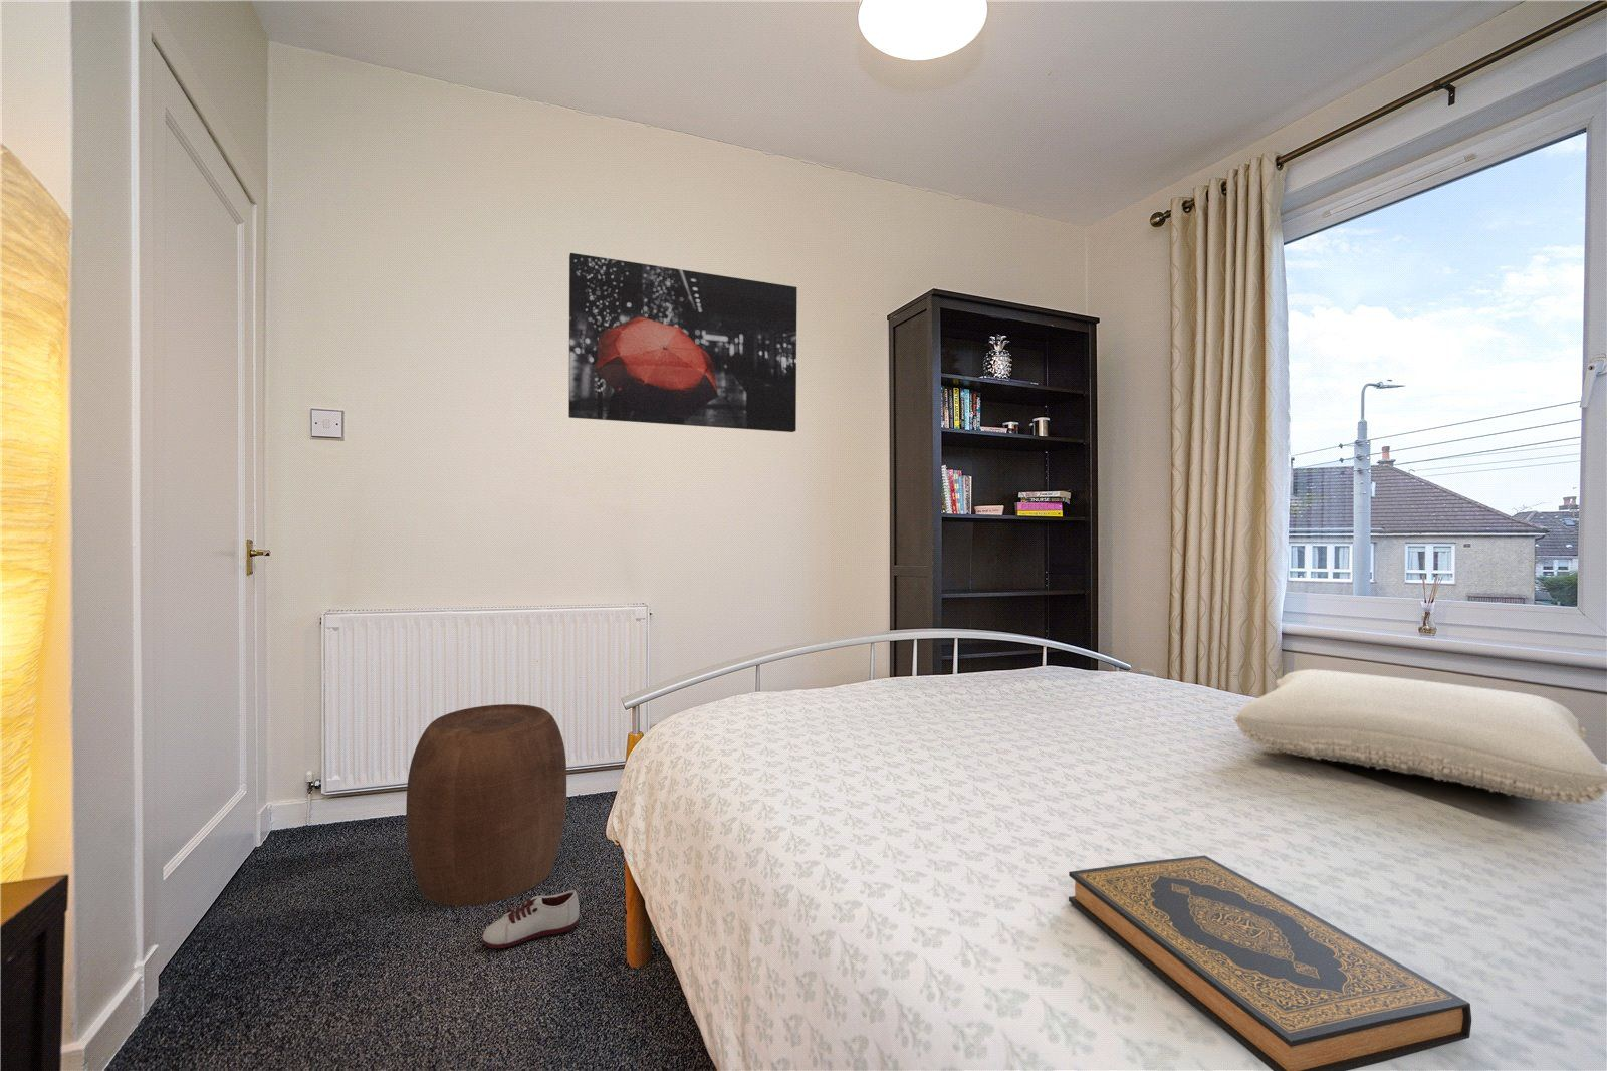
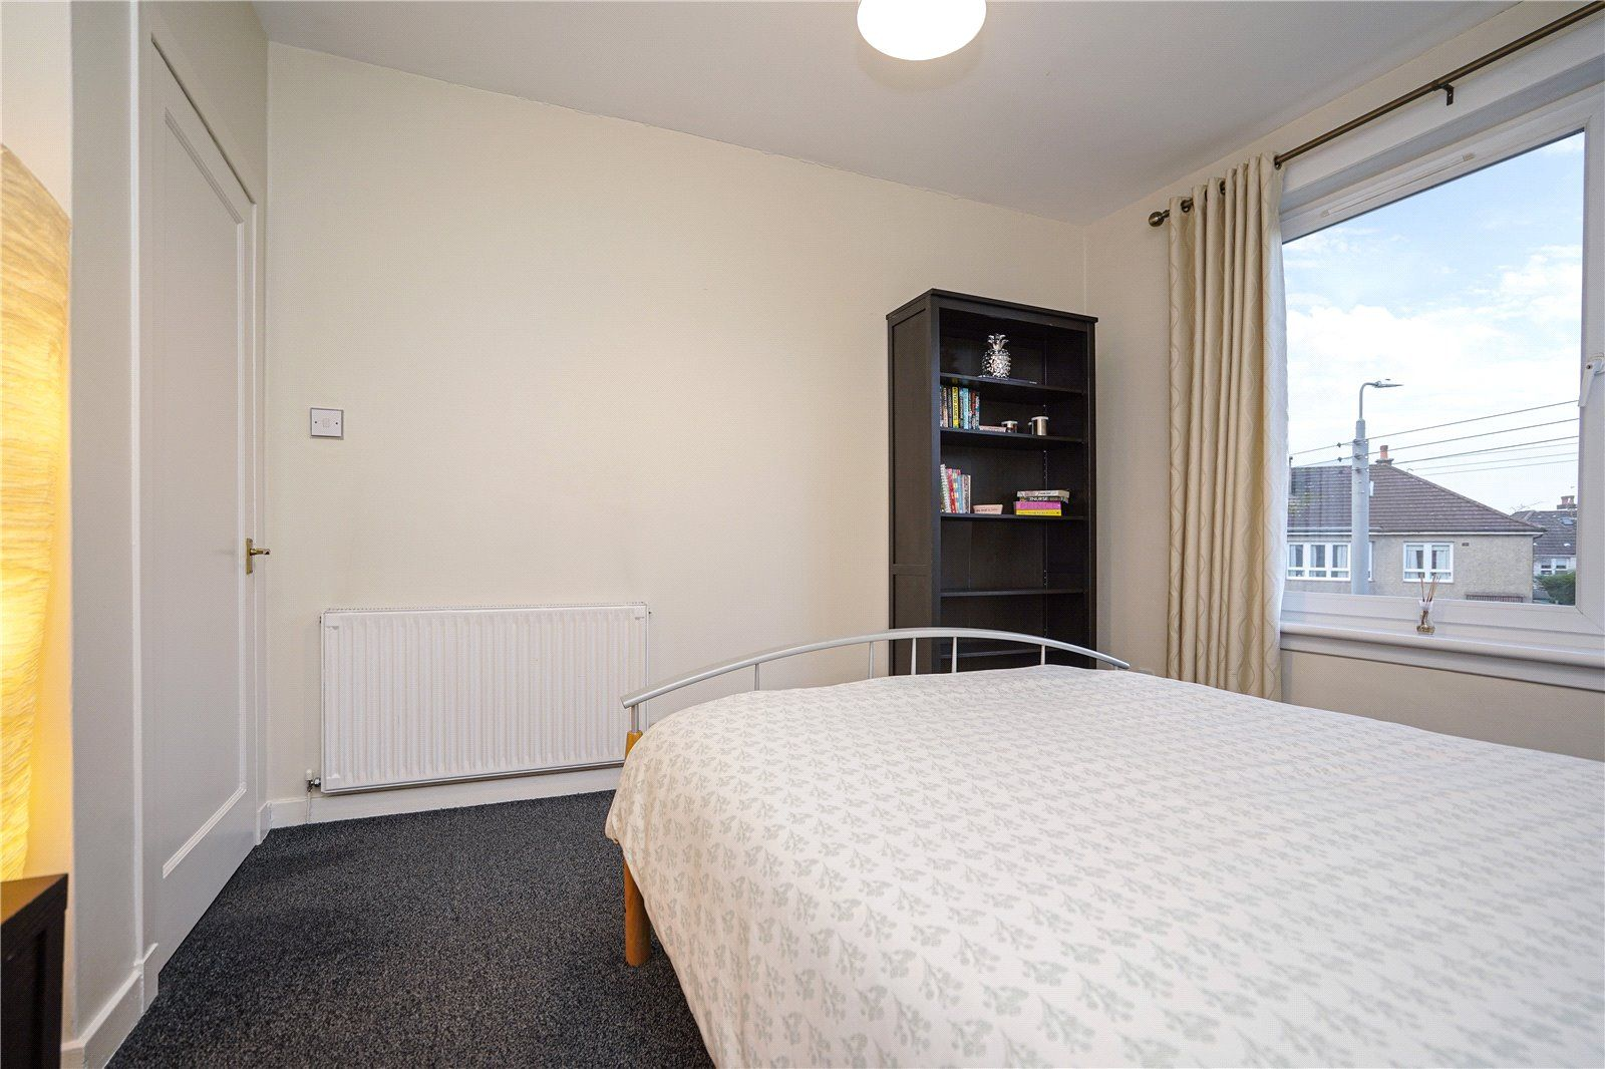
- wall art (689, 349)
- pillow (1405, 723)
- hardback book (1238, 942)
- stool (489, 795)
- shoe (532, 917)
